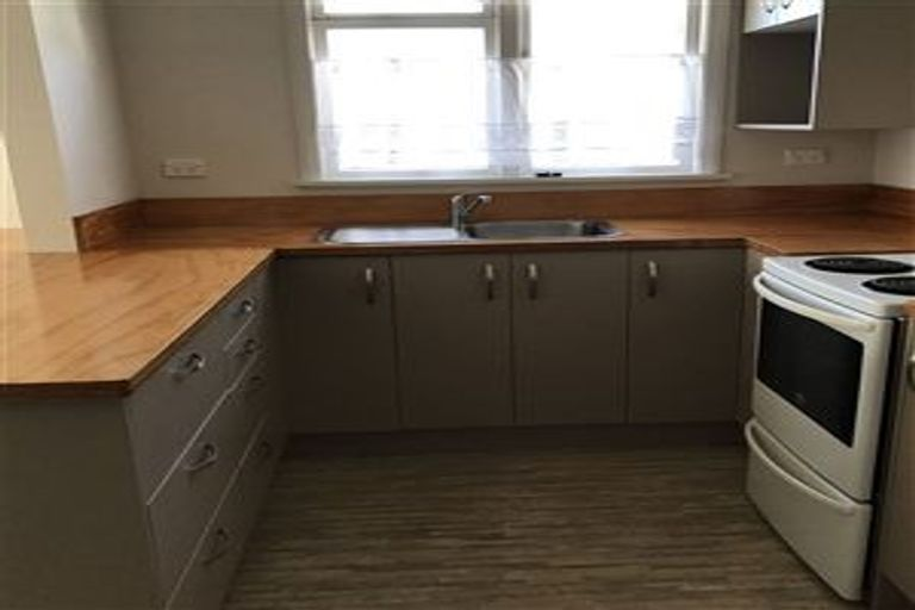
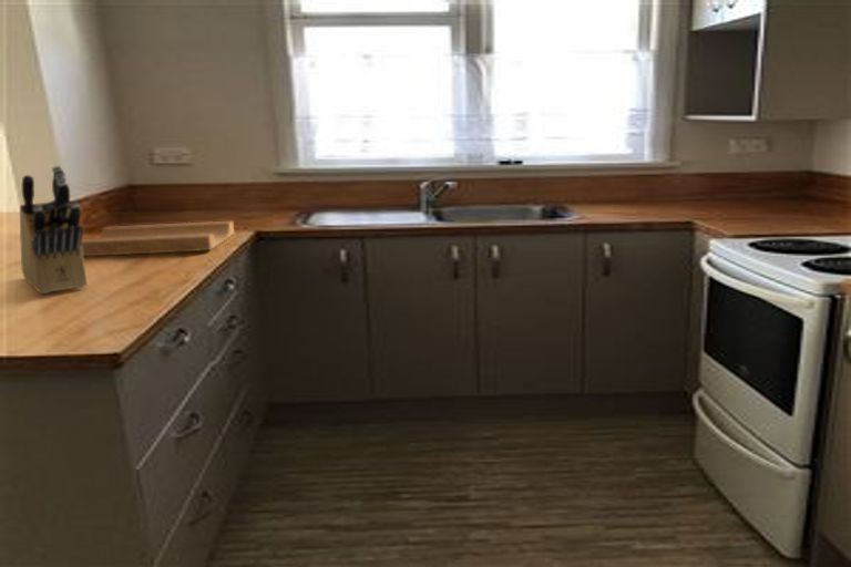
+ cutting board (155, 237)
+ knife block (48, 227)
